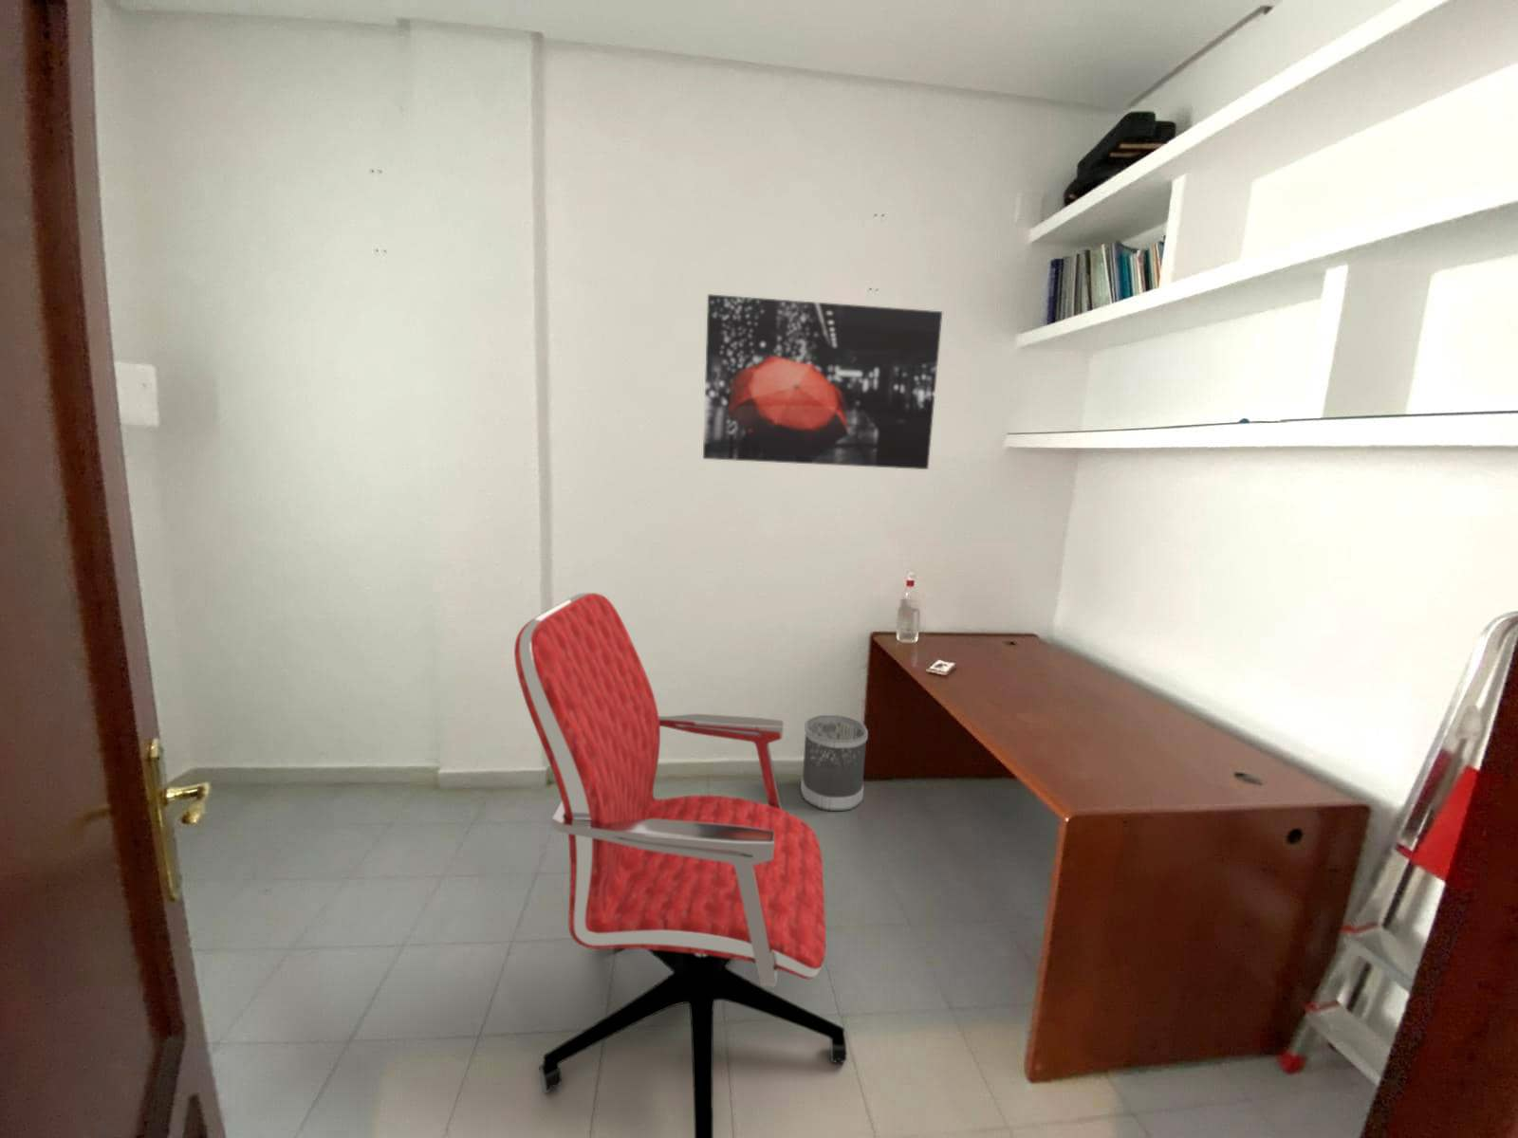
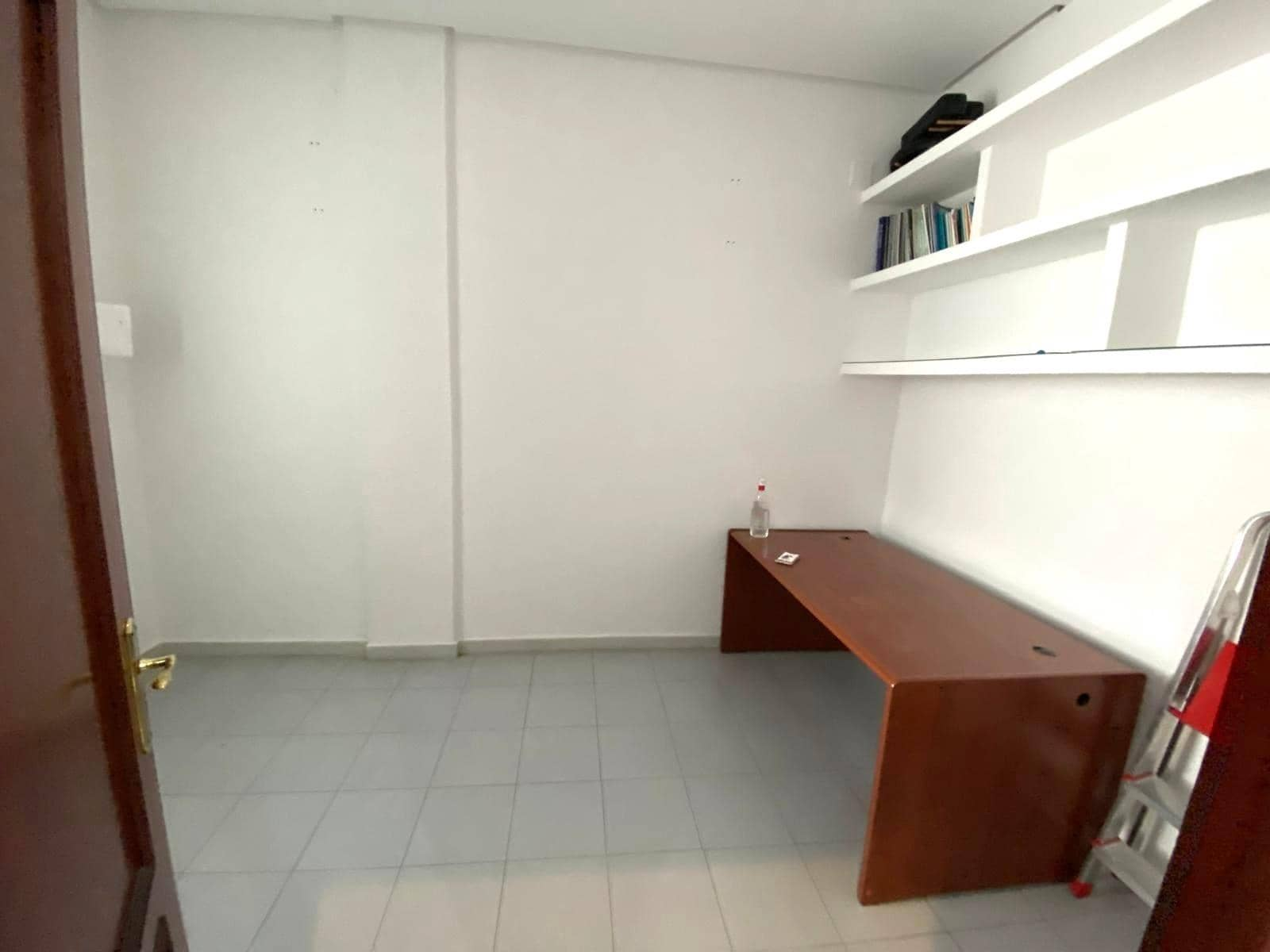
- office chair (705, 838)
- wall art (821, 385)
- wastebasket (833, 760)
